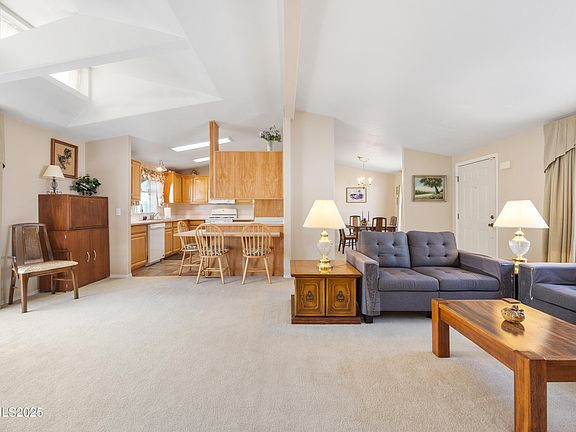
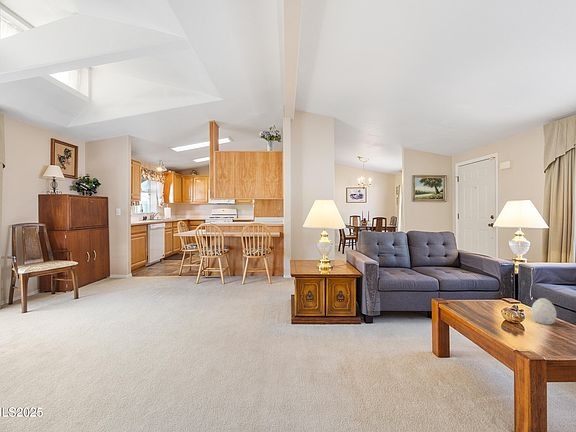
+ decorative egg (543, 310)
